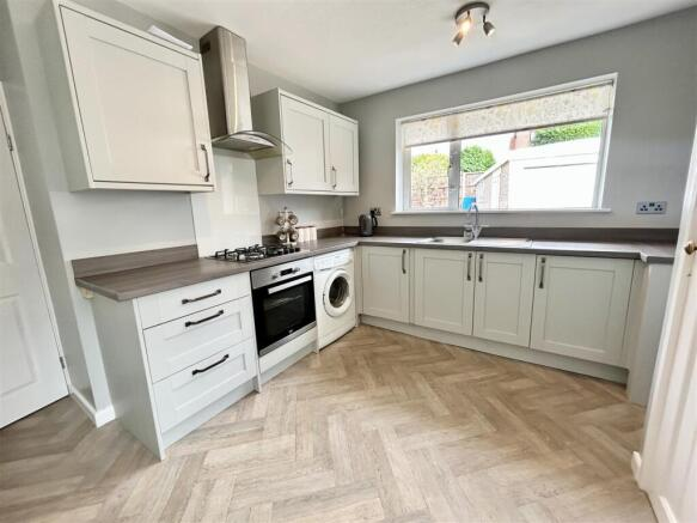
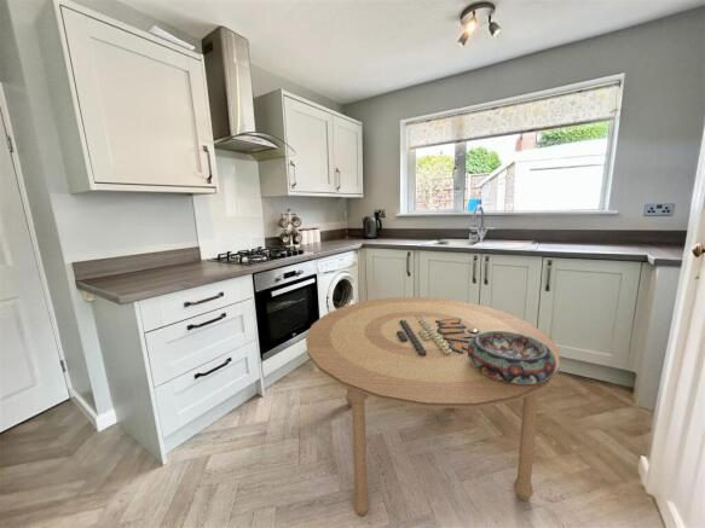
+ dining table (420, 387)
+ decorative bowl (508, 354)
